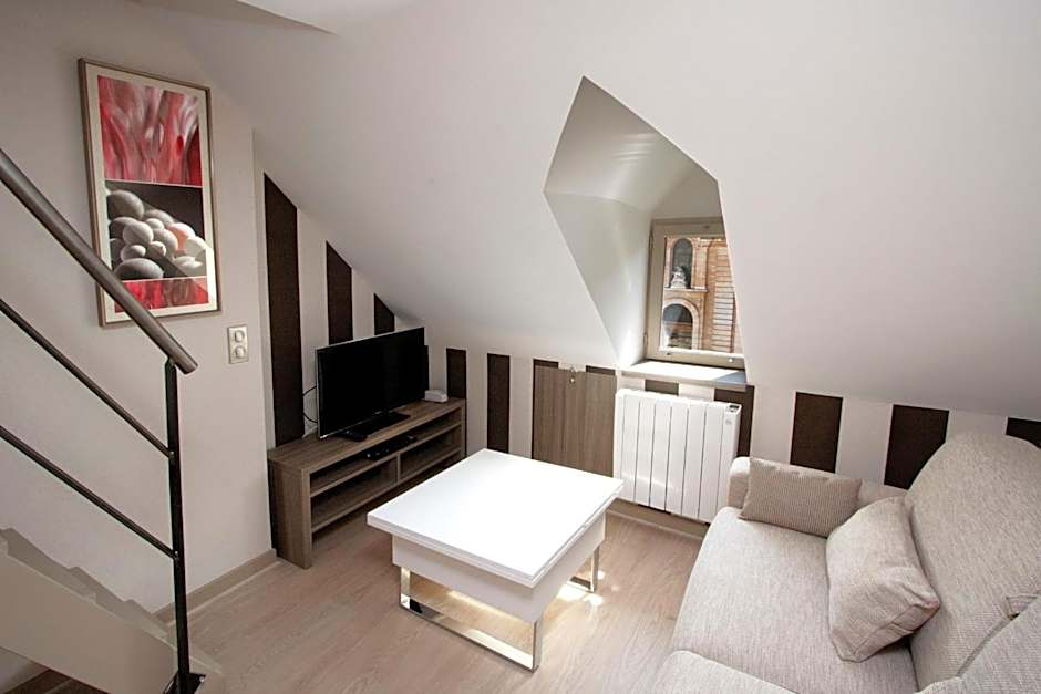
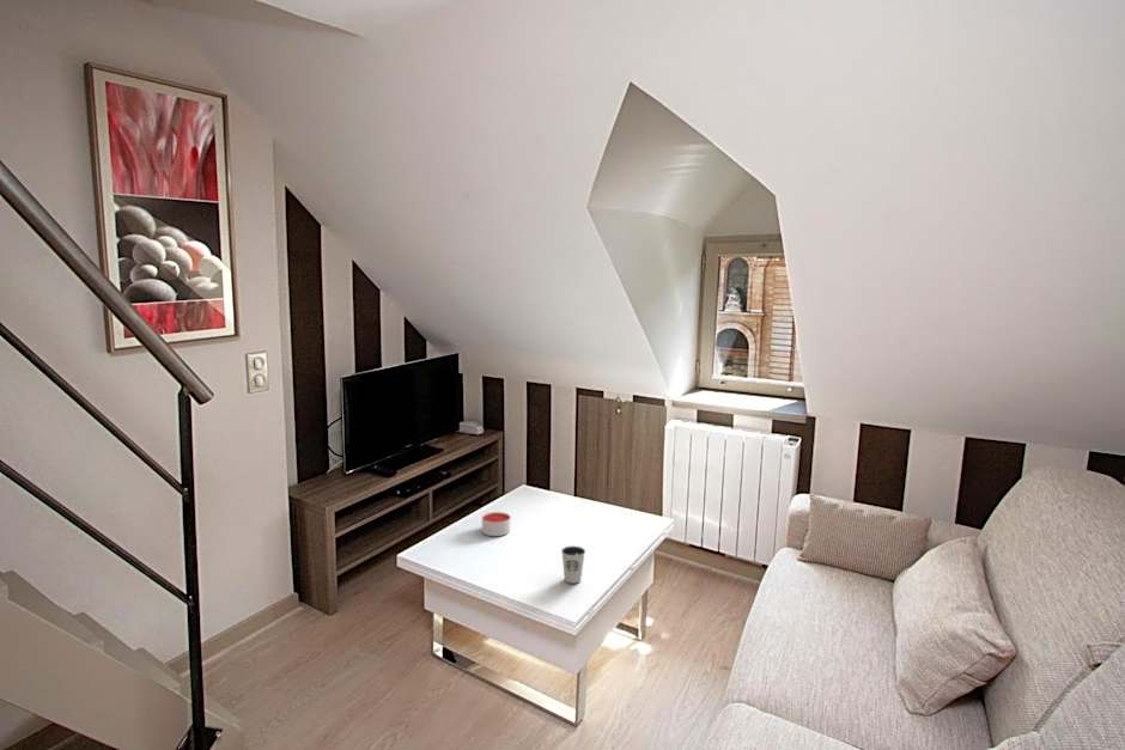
+ candle (495, 523)
+ dixie cup (572, 565)
